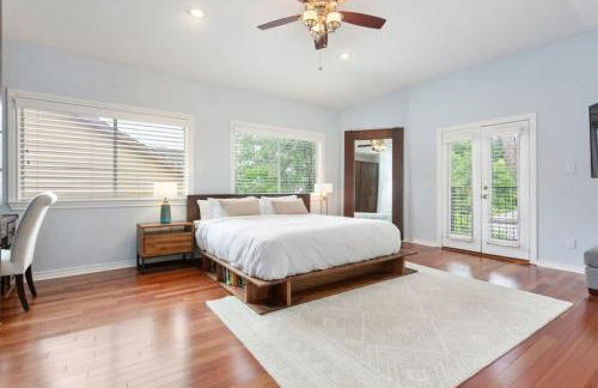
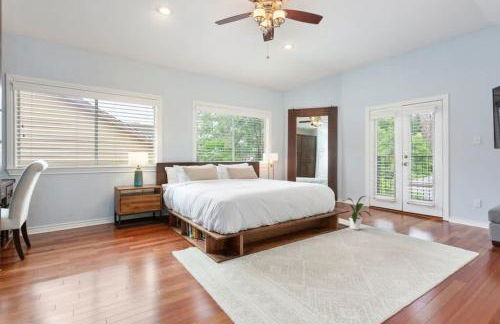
+ house plant (356, 211)
